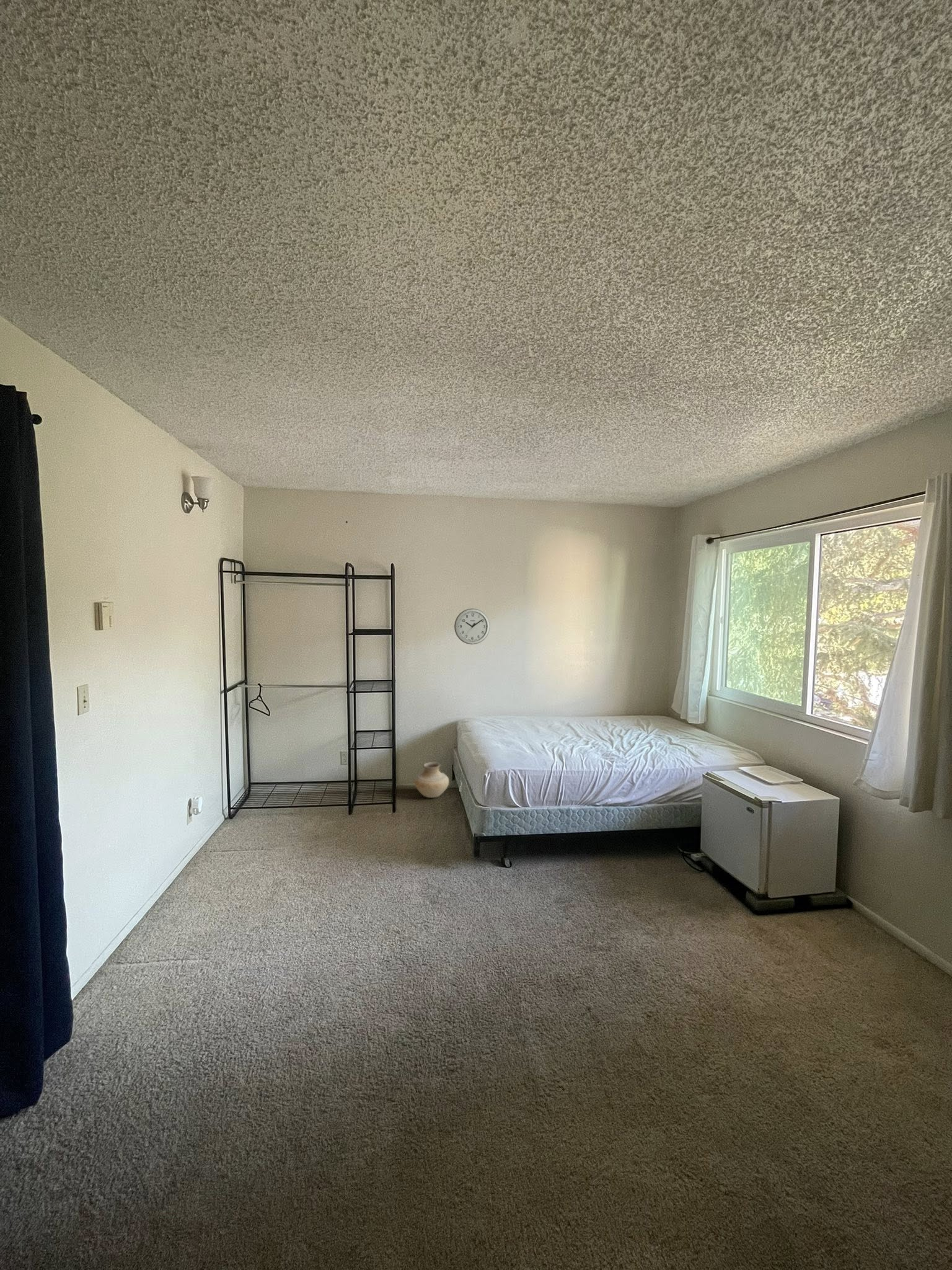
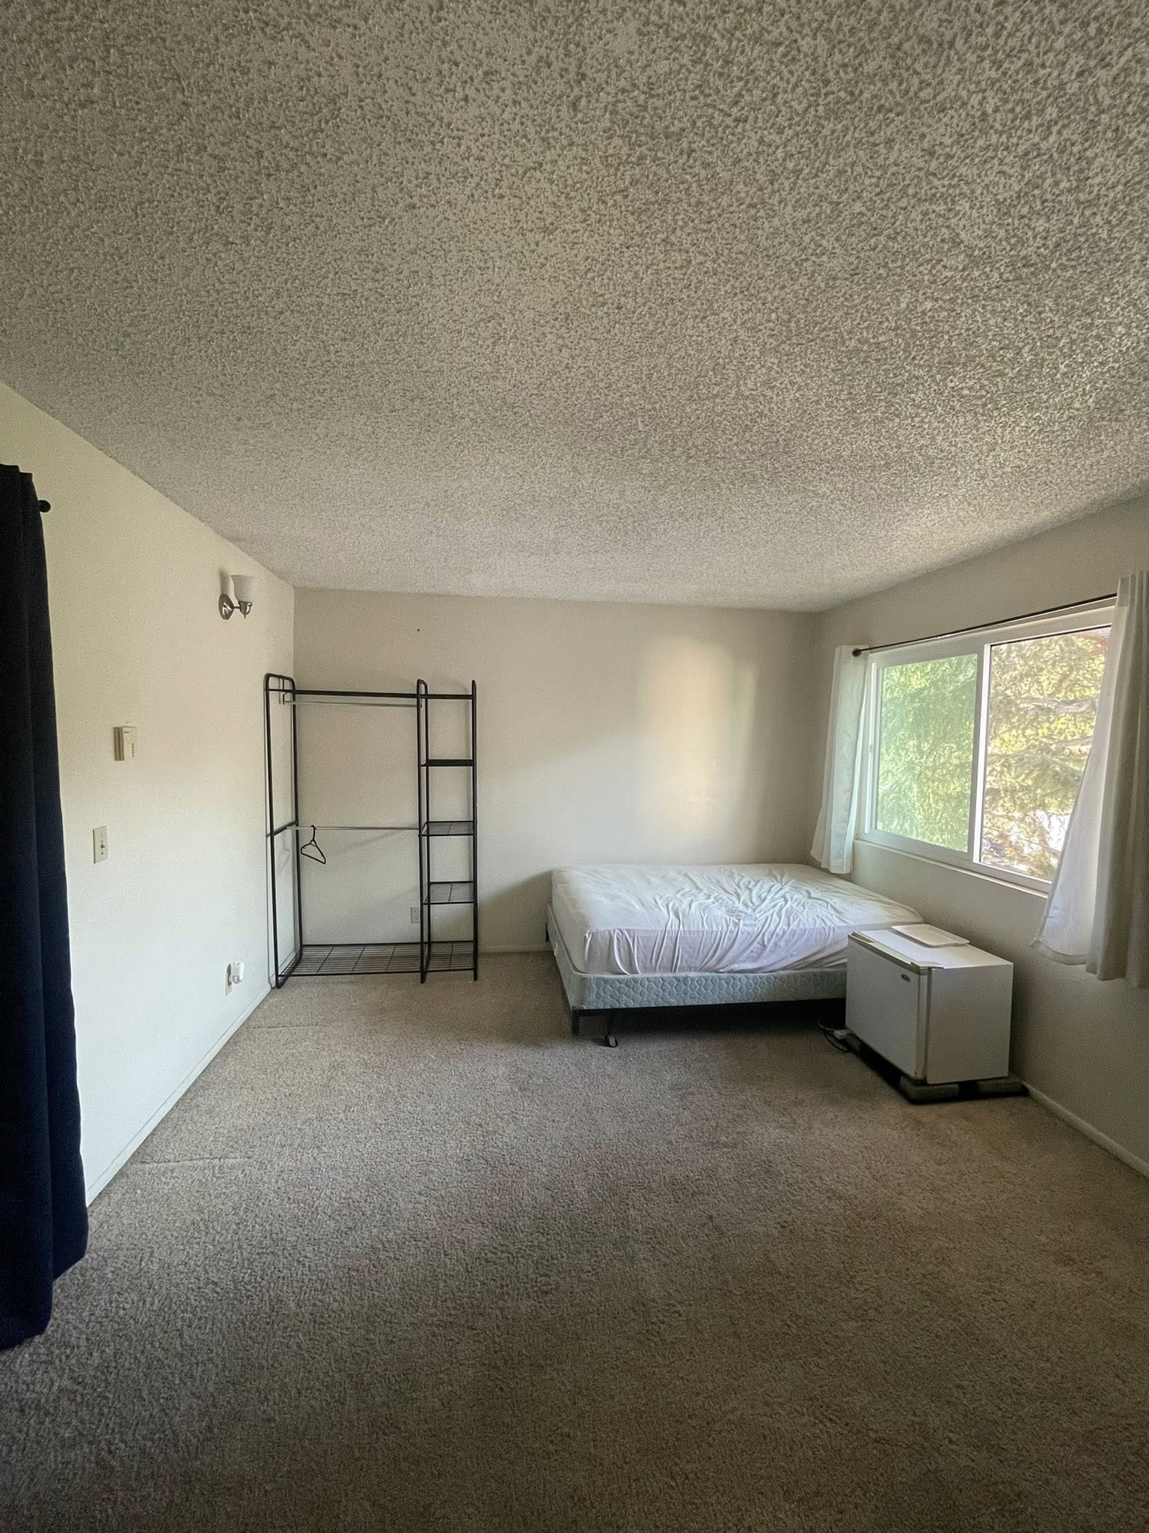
- vase (431, 780)
- wall clock (472, 626)
